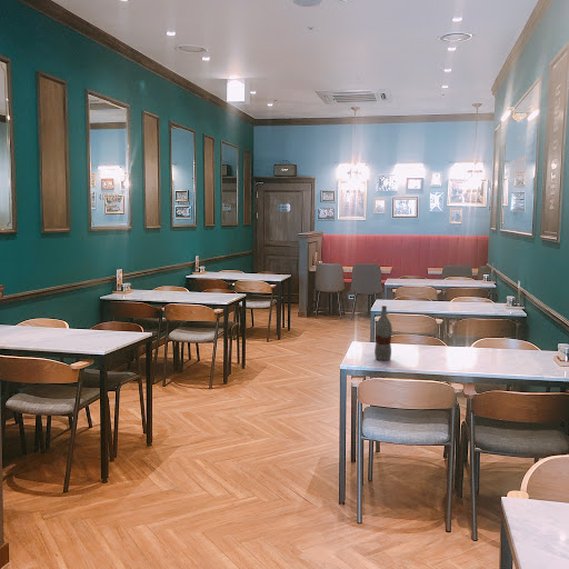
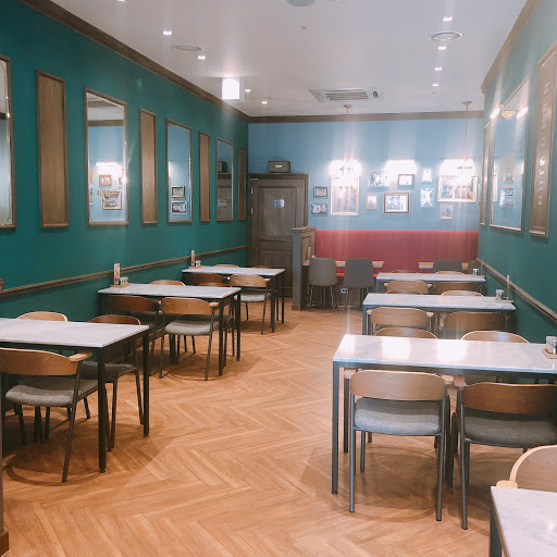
- bottle (383, 332)
